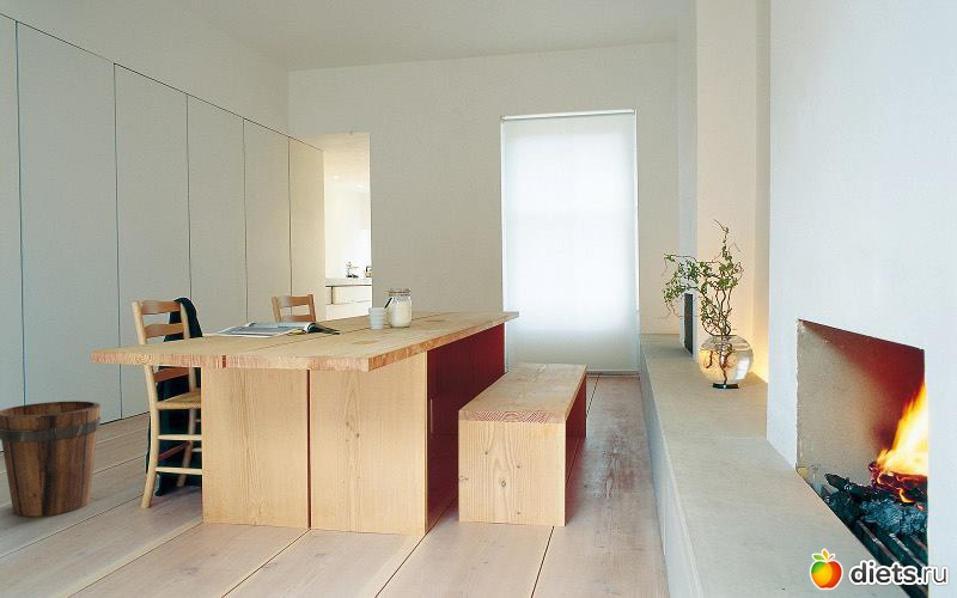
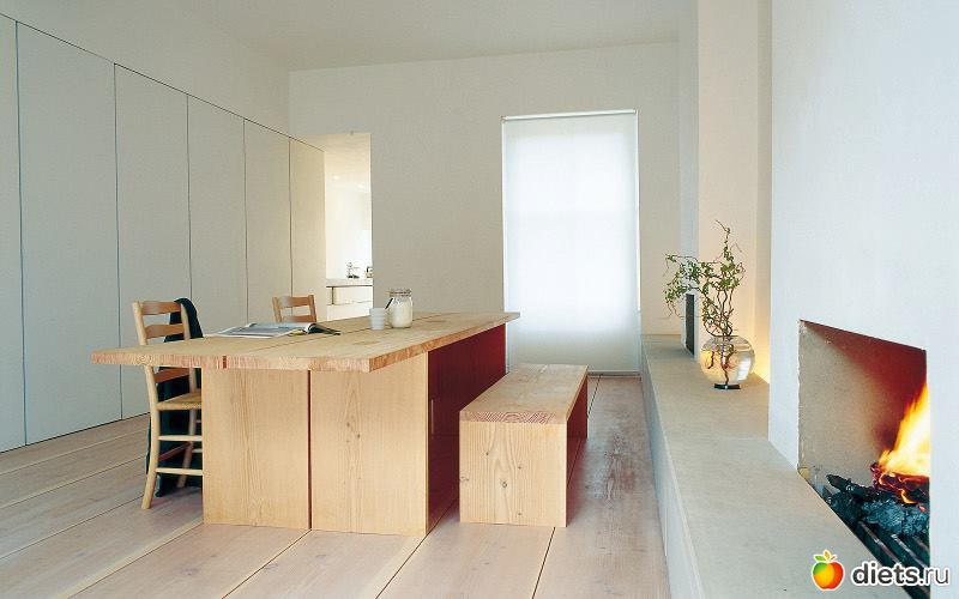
- bucket (50, 457)
